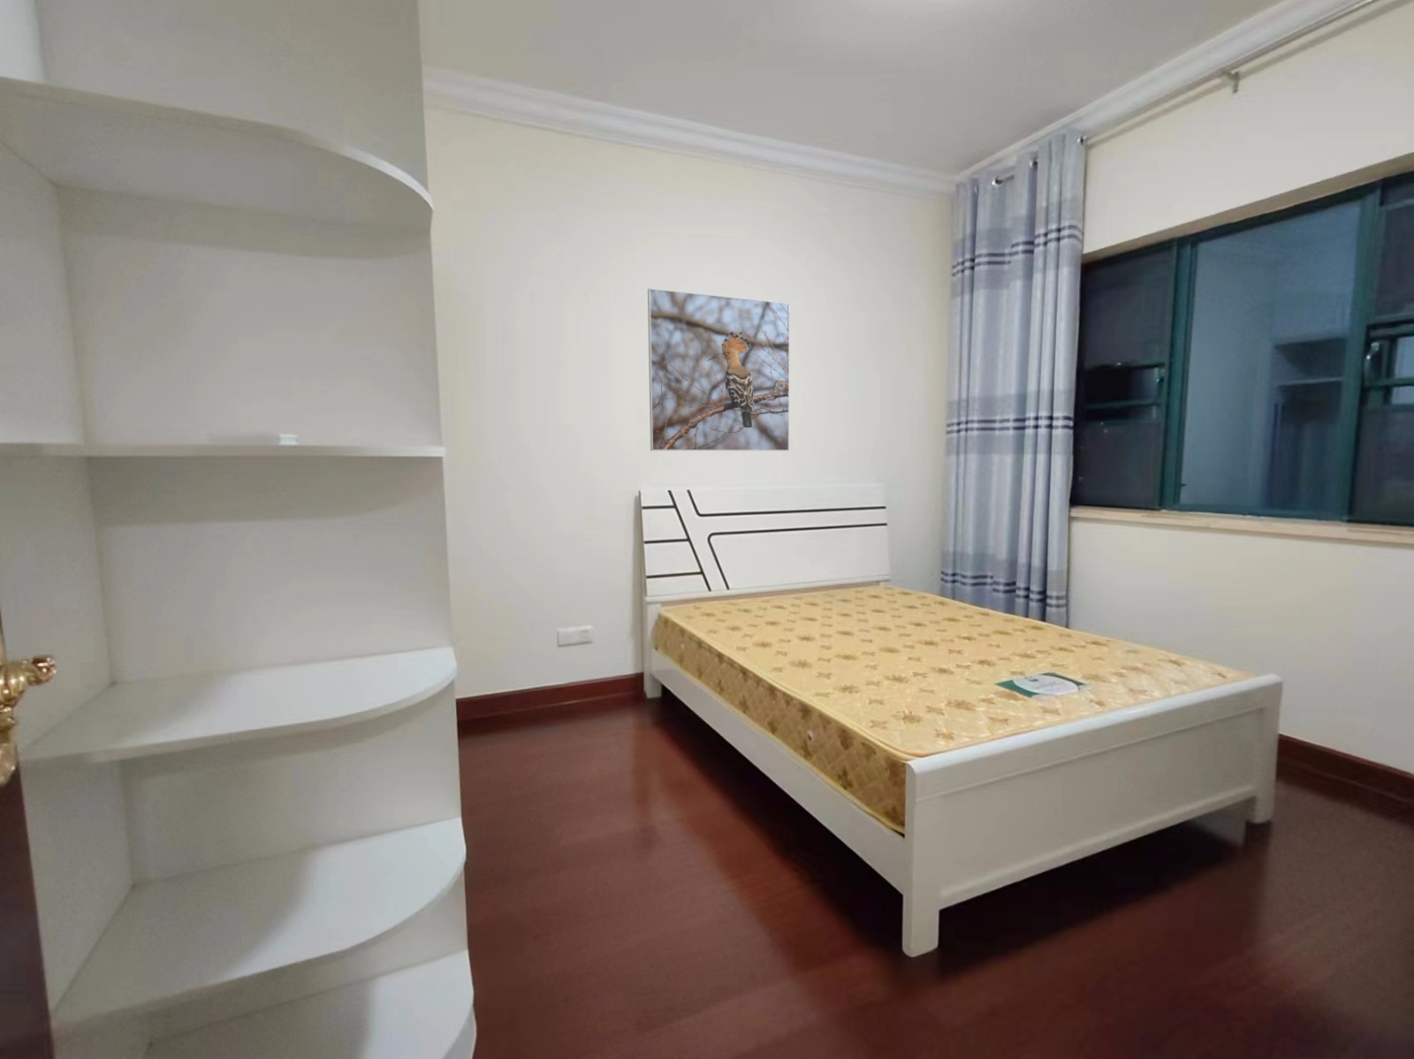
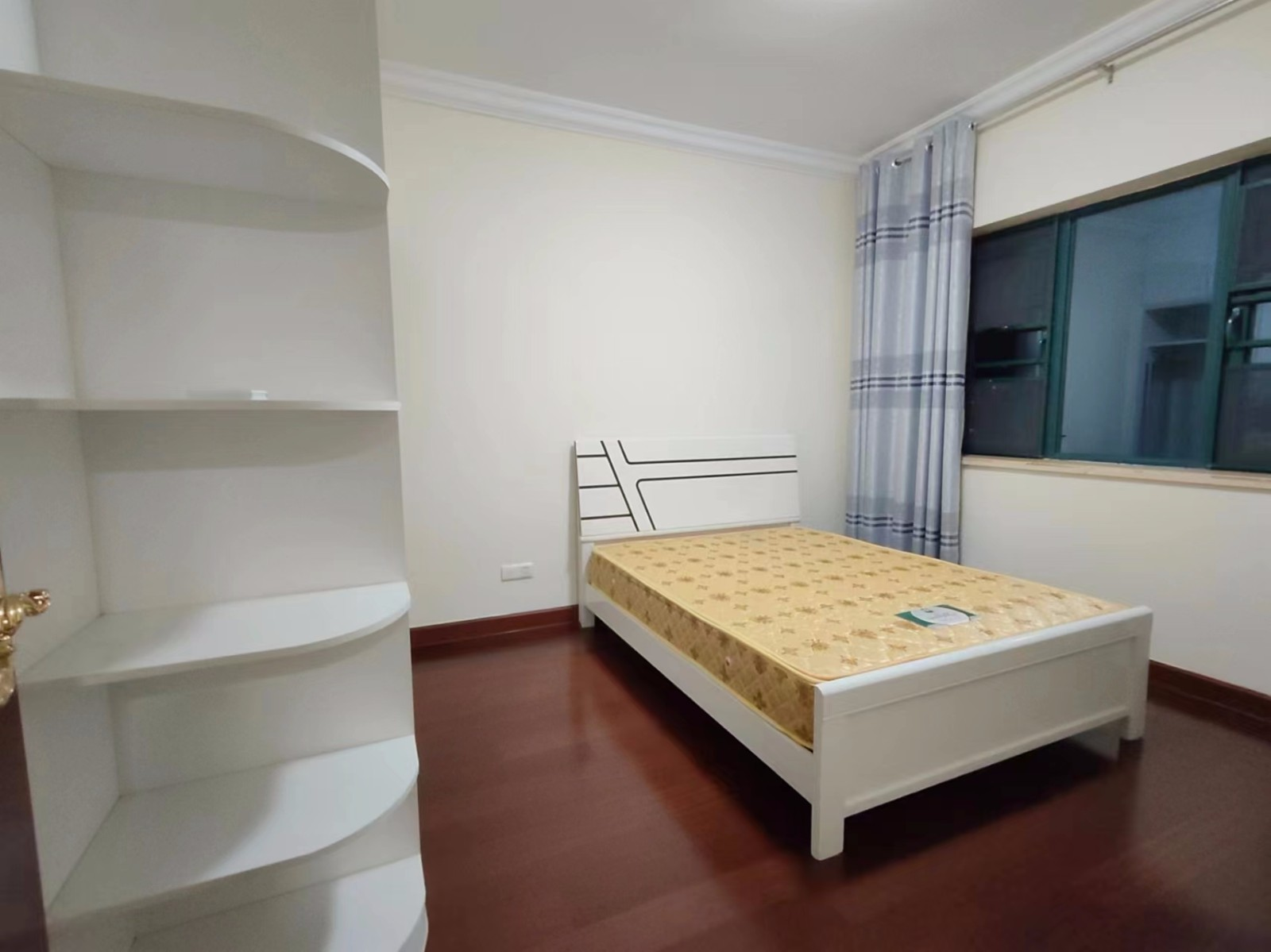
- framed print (722, 375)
